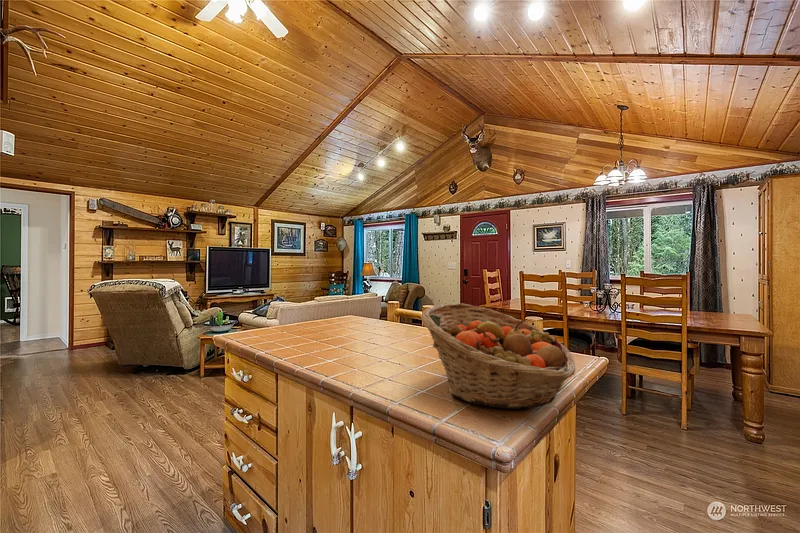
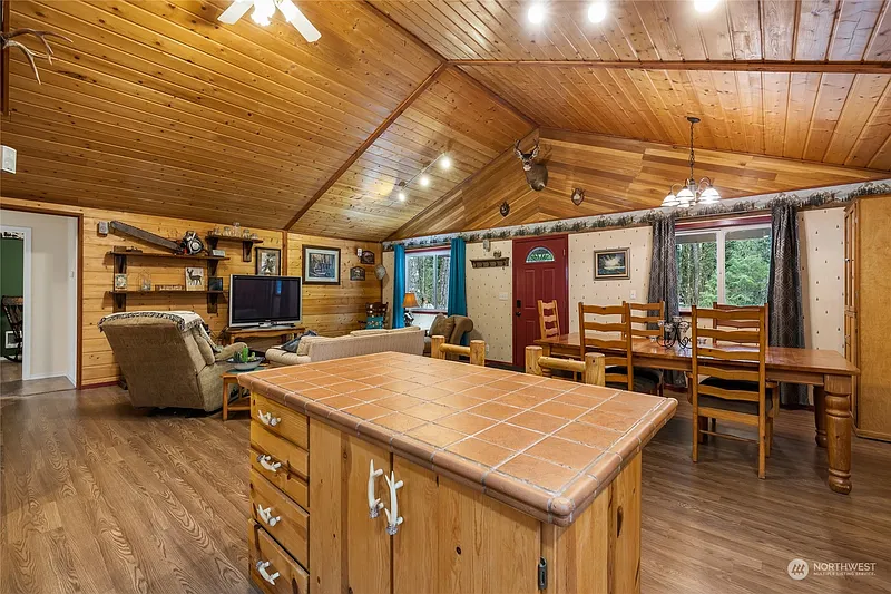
- fruit basket (496, 347)
